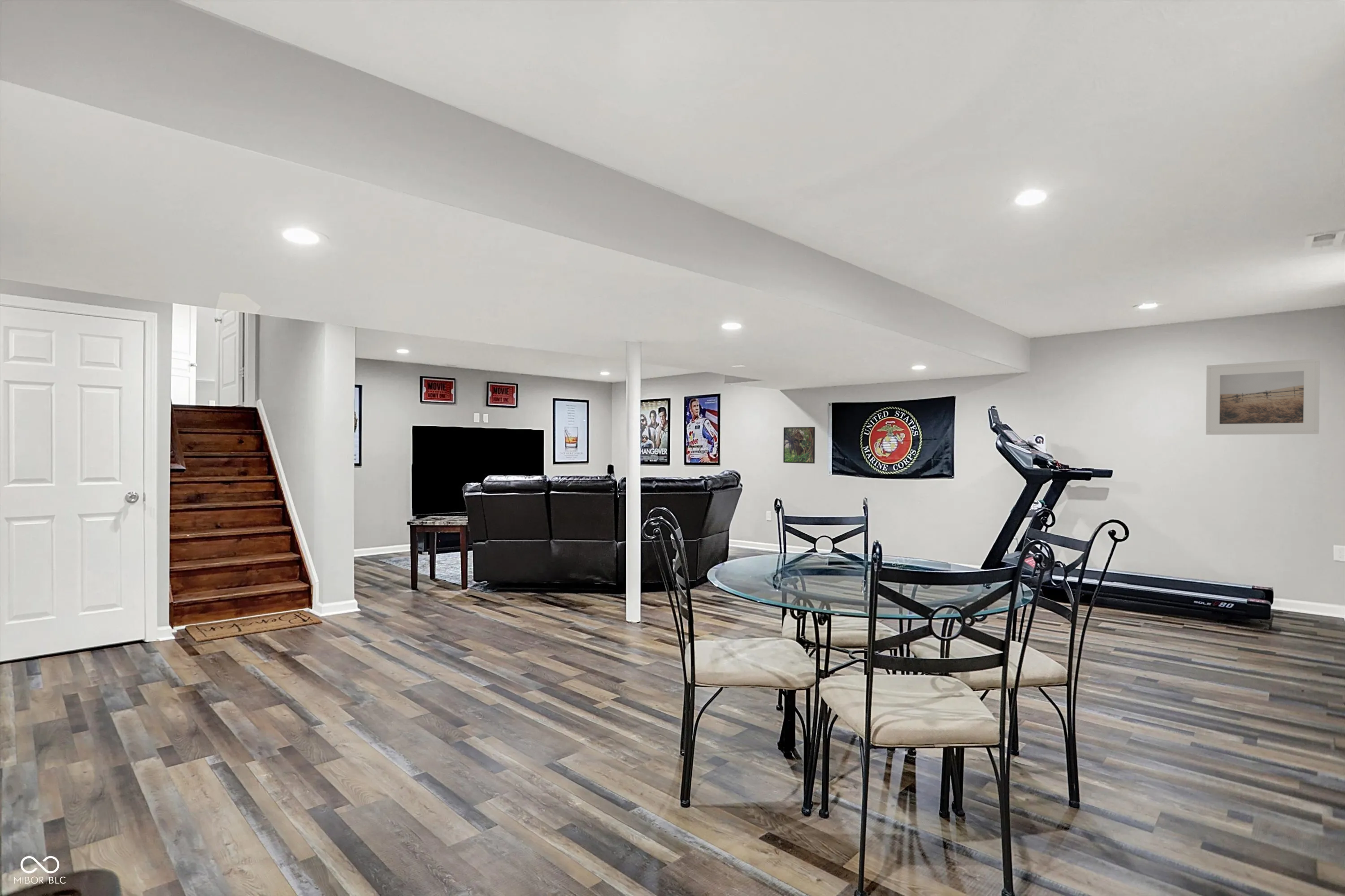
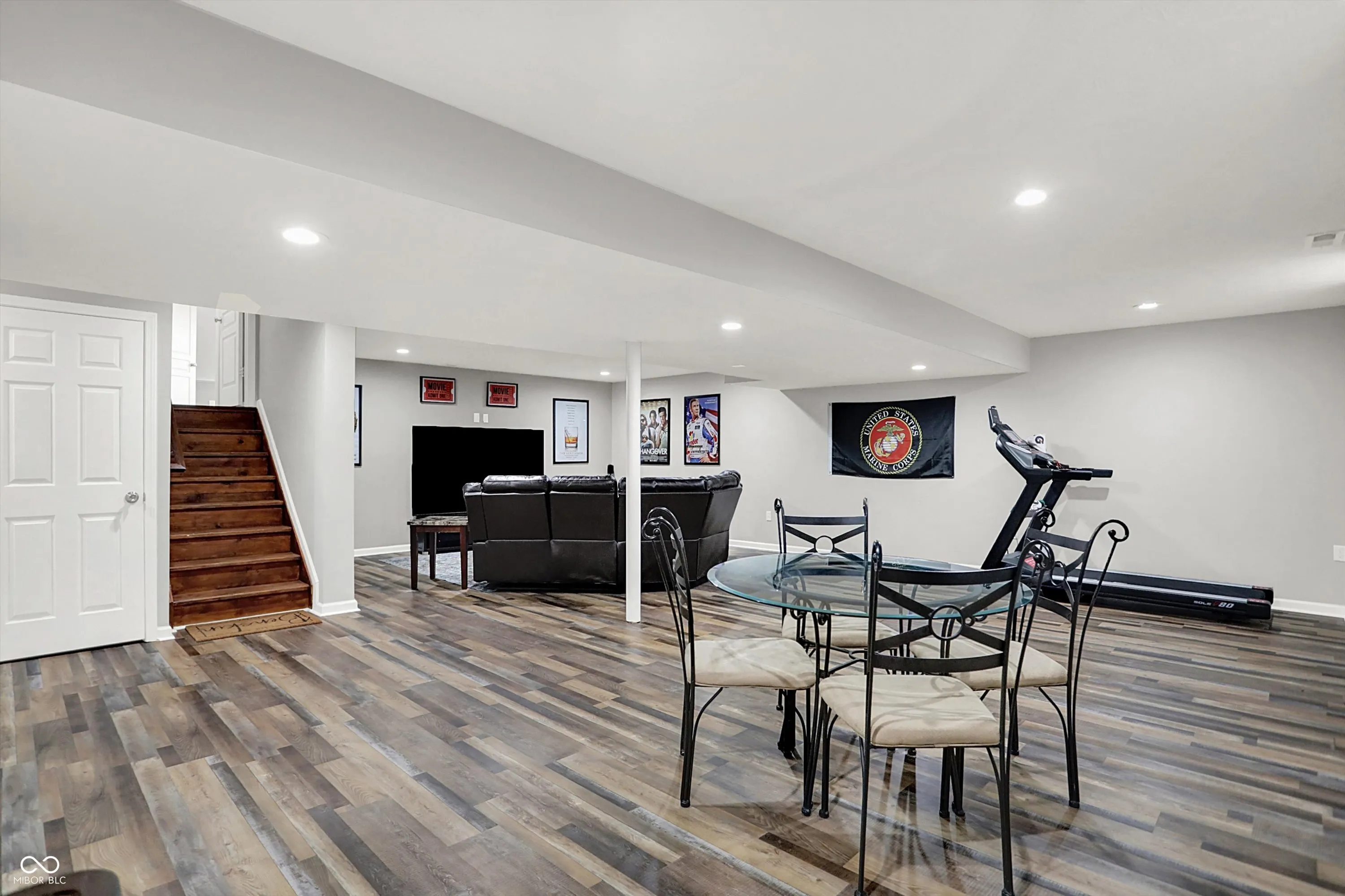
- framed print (799, 445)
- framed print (1260, 398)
